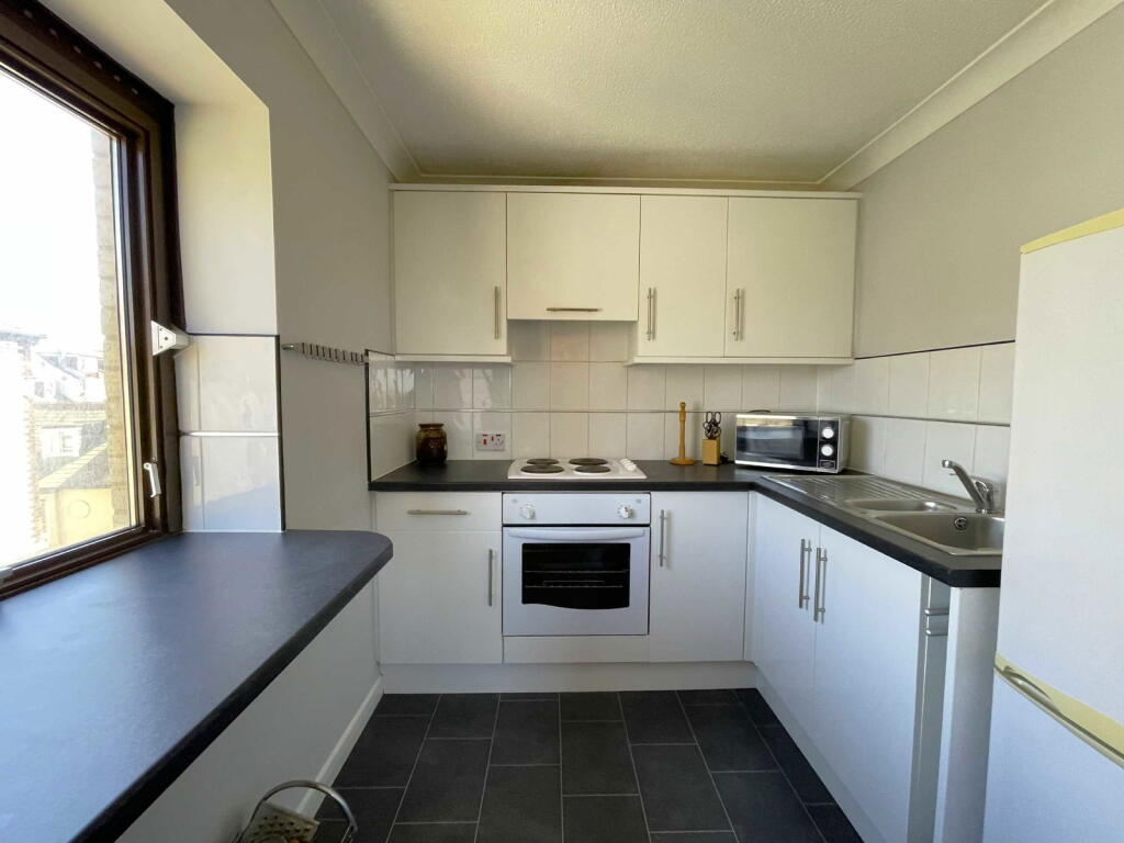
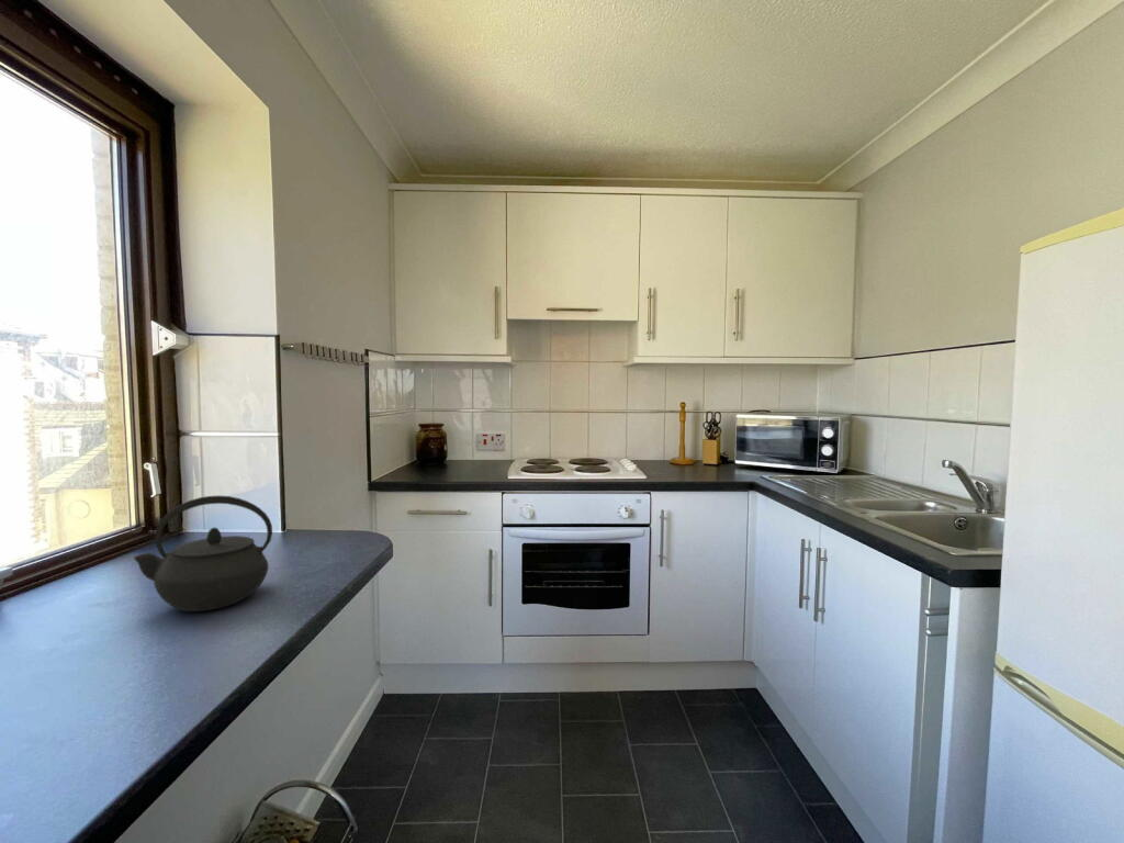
+ kettle (205, 549)
